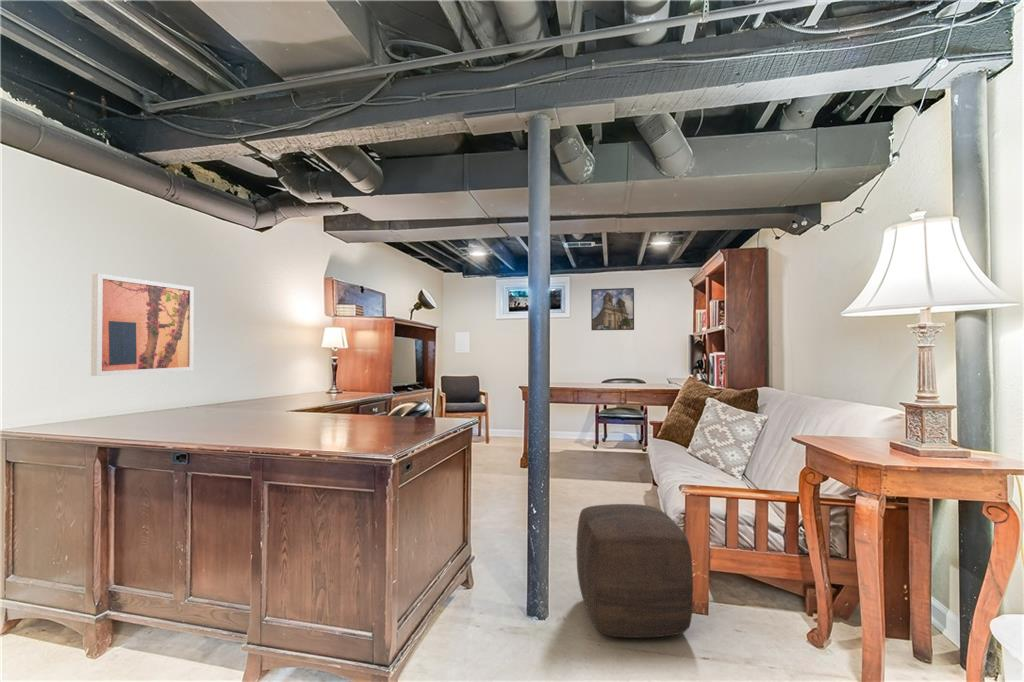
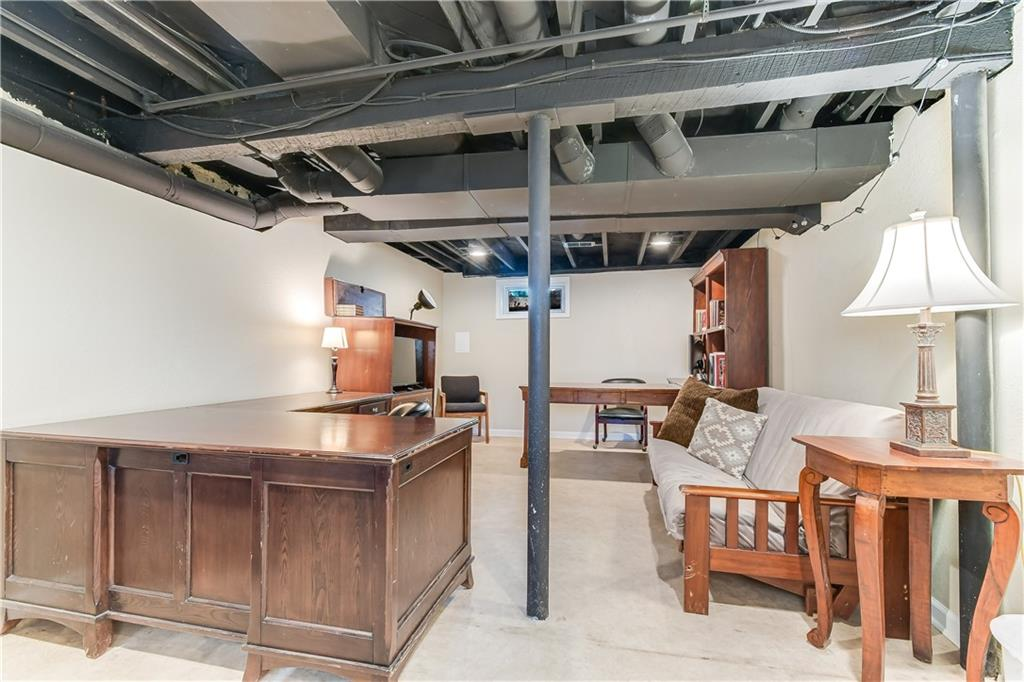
- ottoman (630, 564)
- wall art (147, 327)
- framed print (612, 309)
